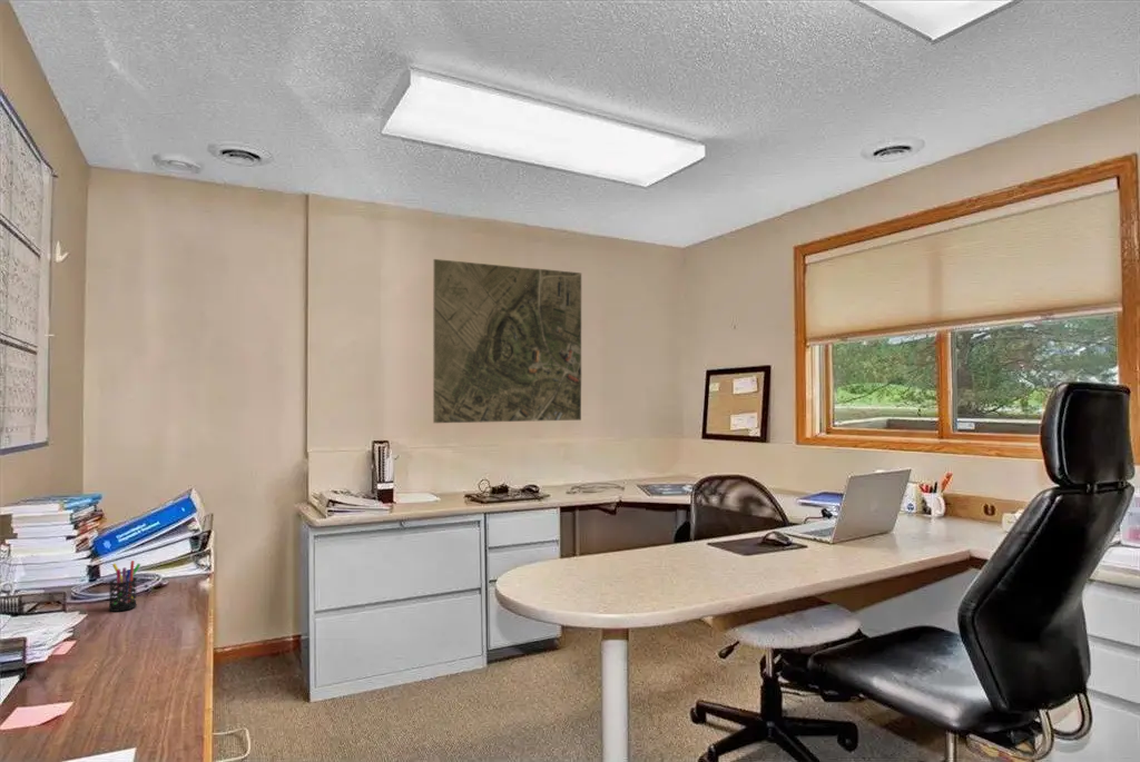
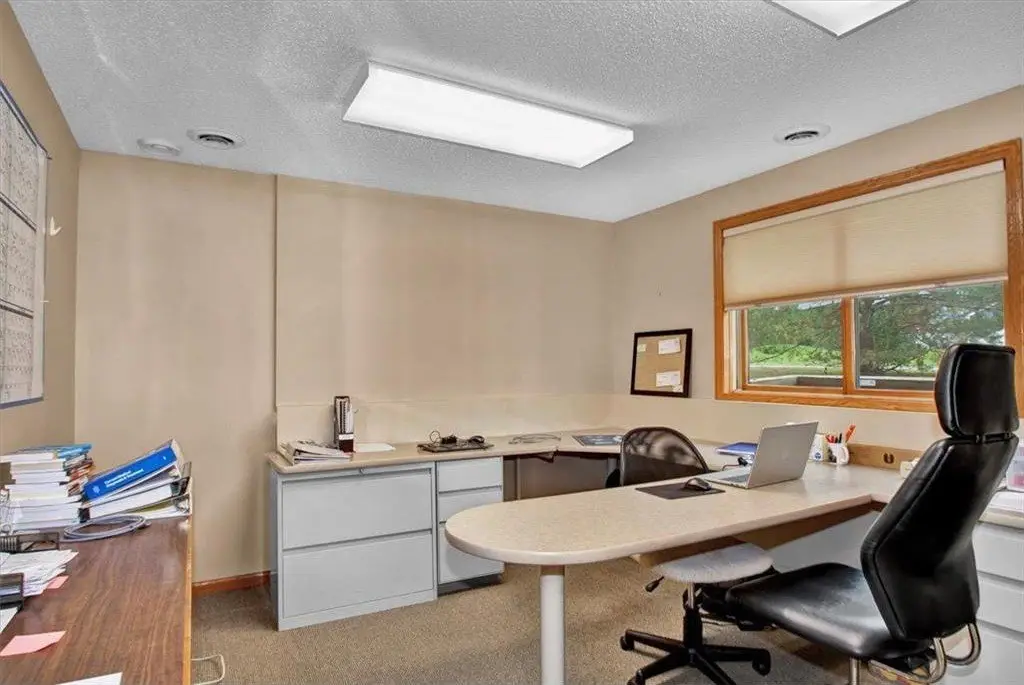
- map (512, 343)
- pen holder (126, 583)
